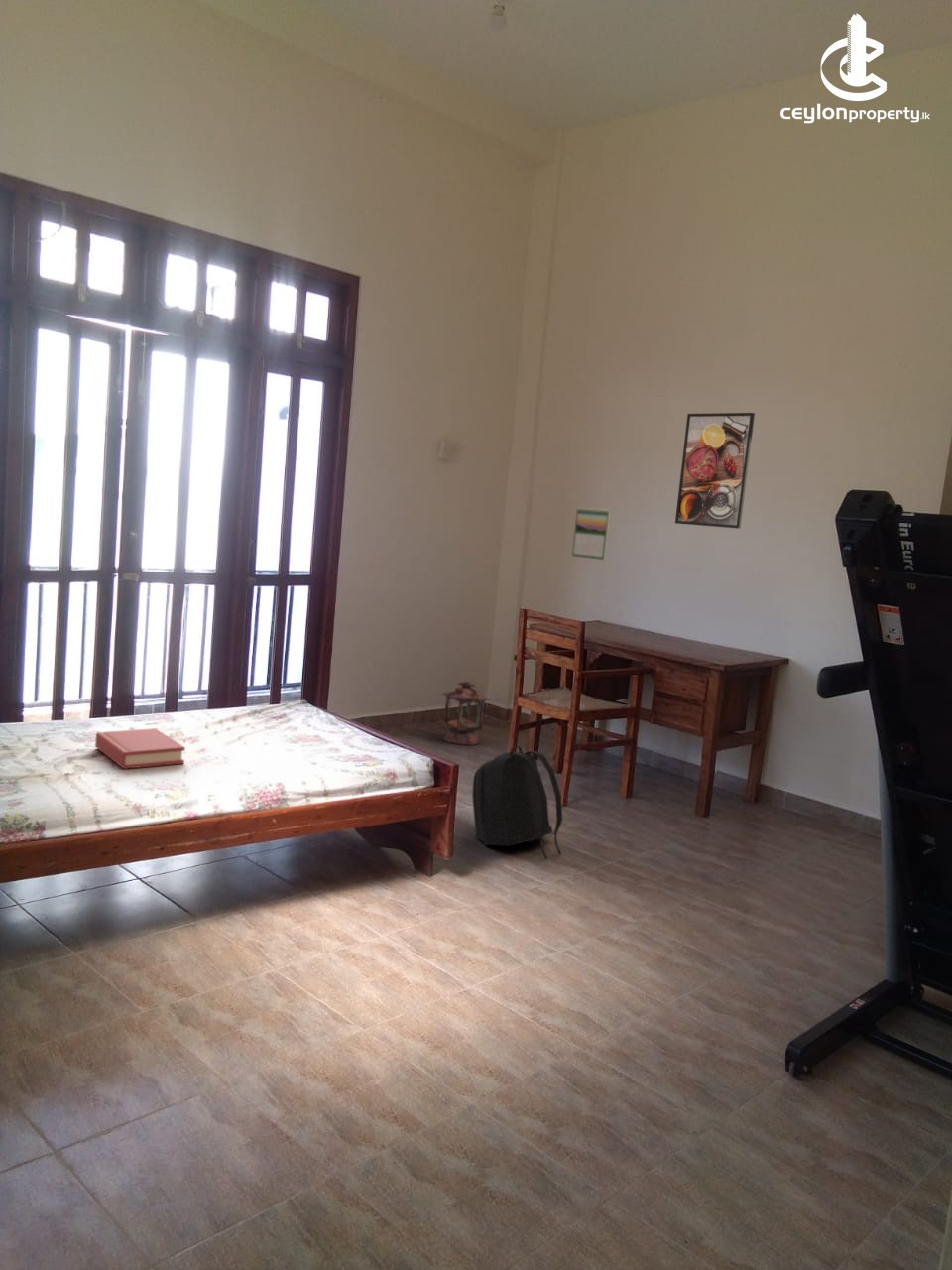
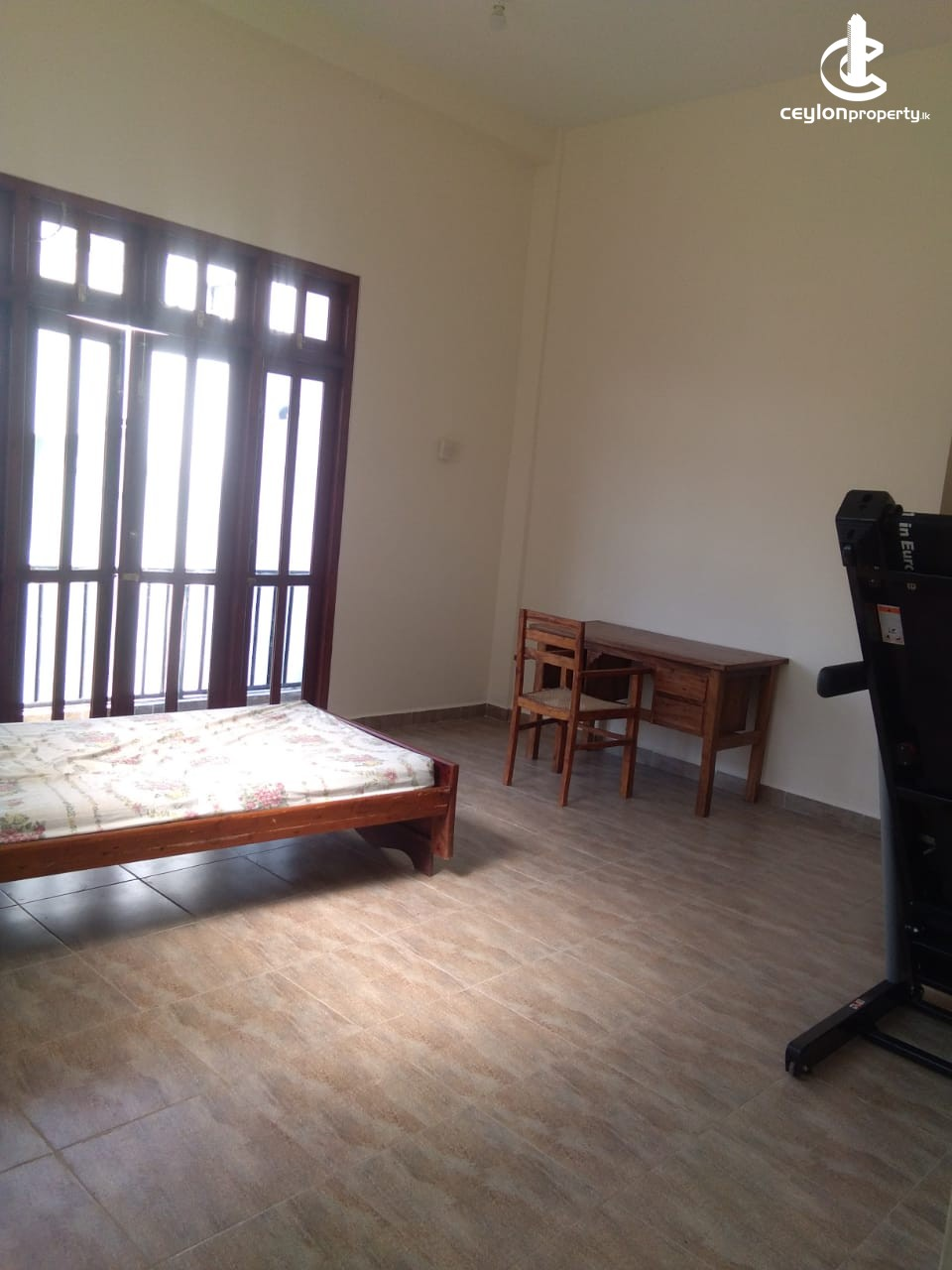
- backpack (521, 796)
- hardback book (139, 747)
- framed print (713, 469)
- calendar (590, 533)
- candle lantern (466, 706)
